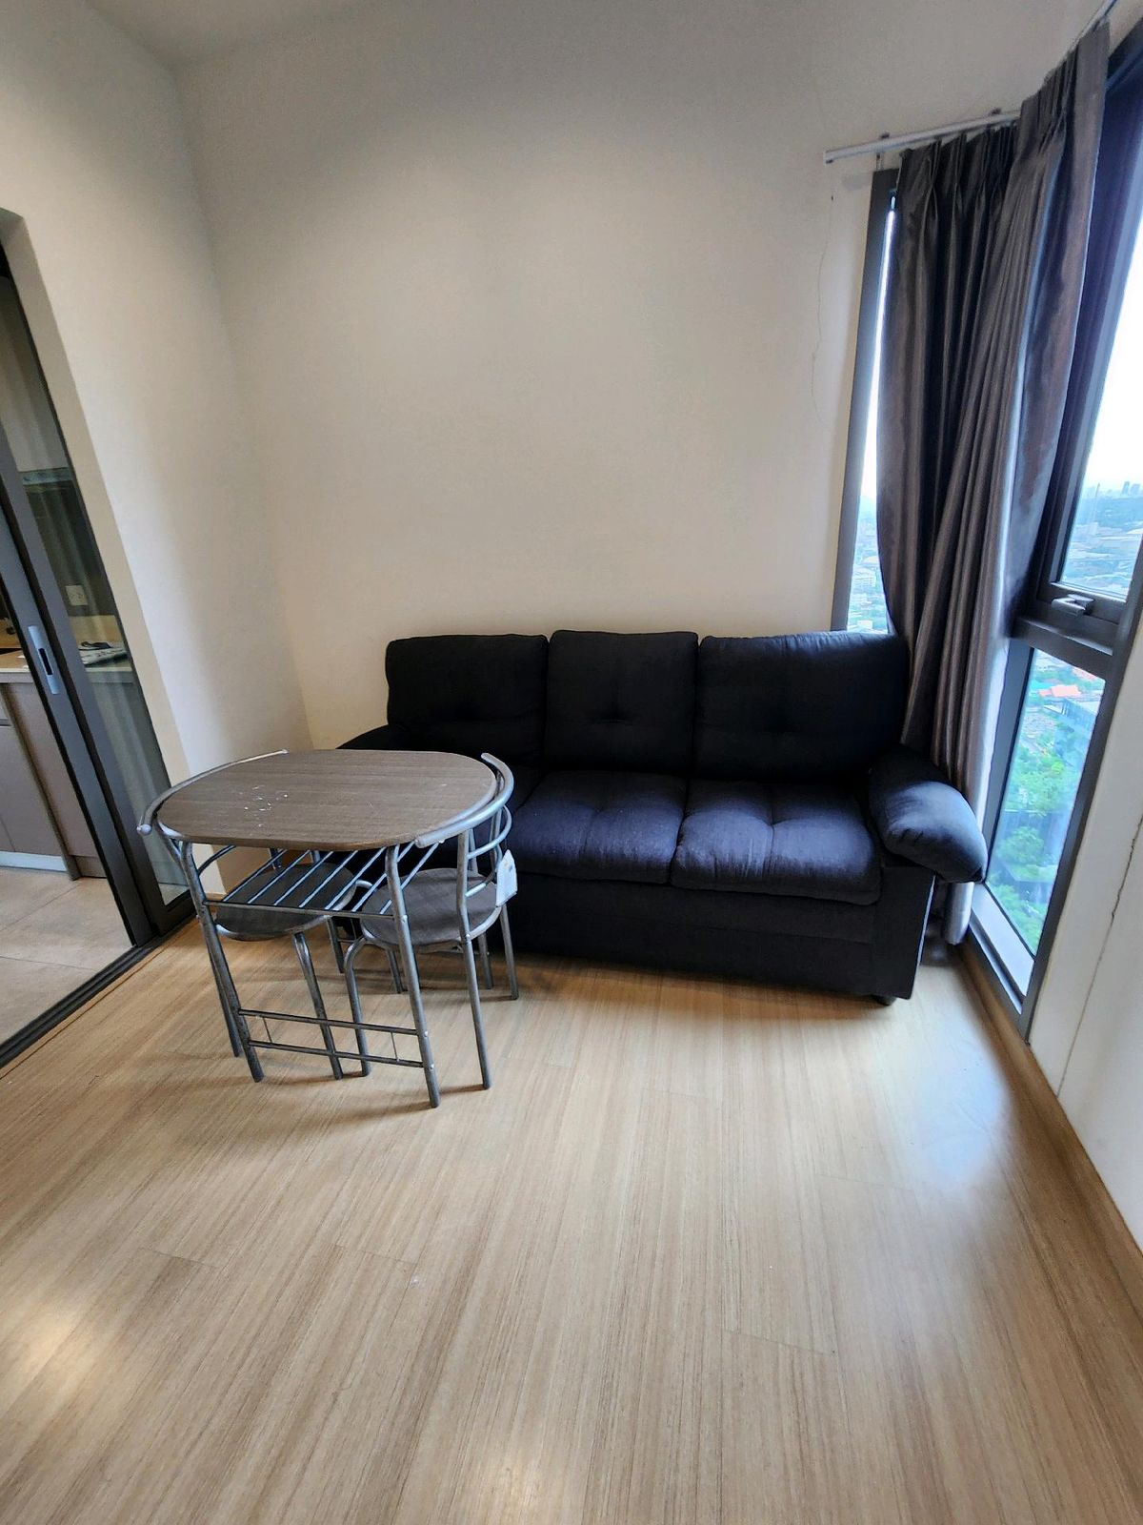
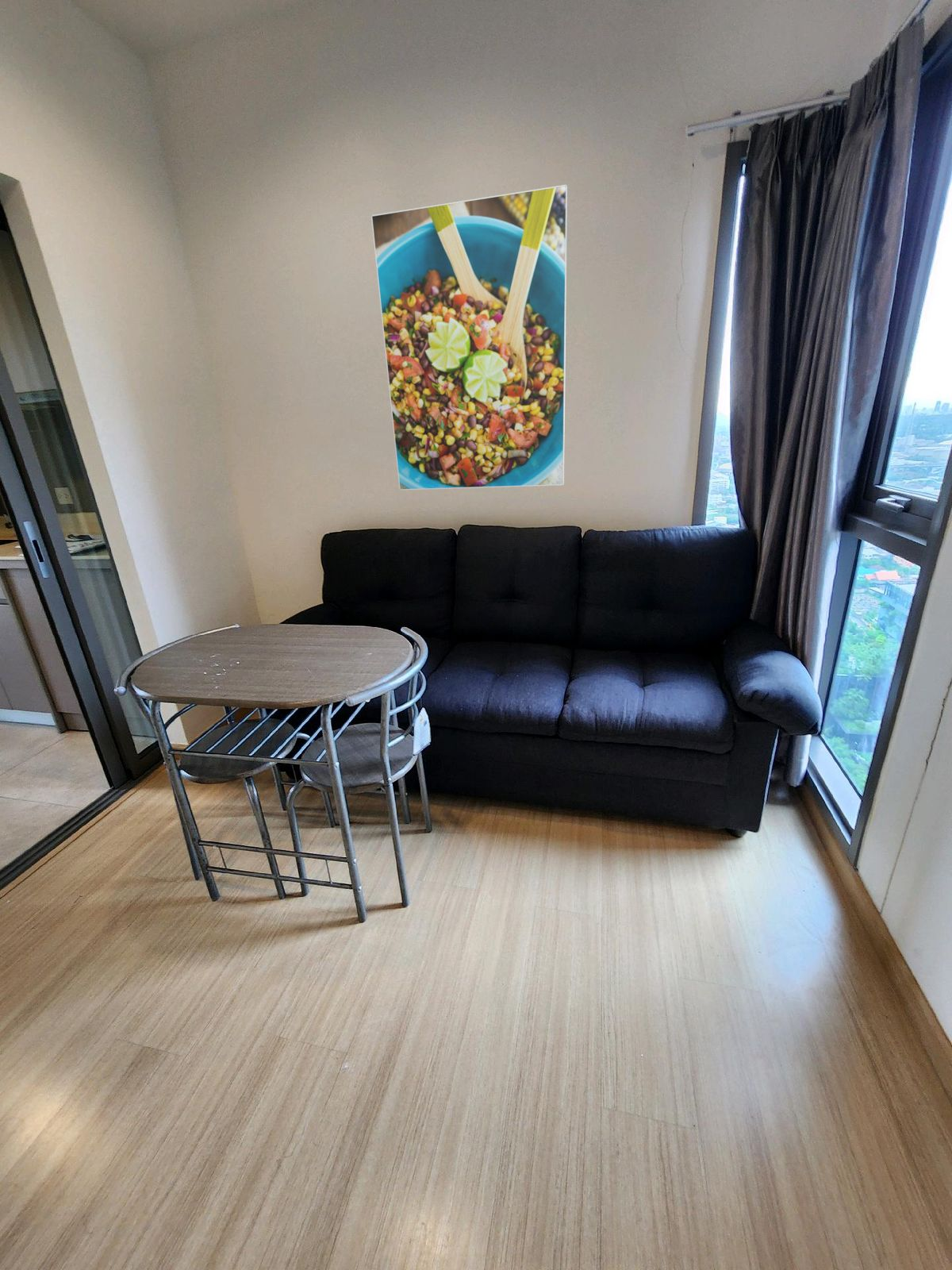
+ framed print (473, 357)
